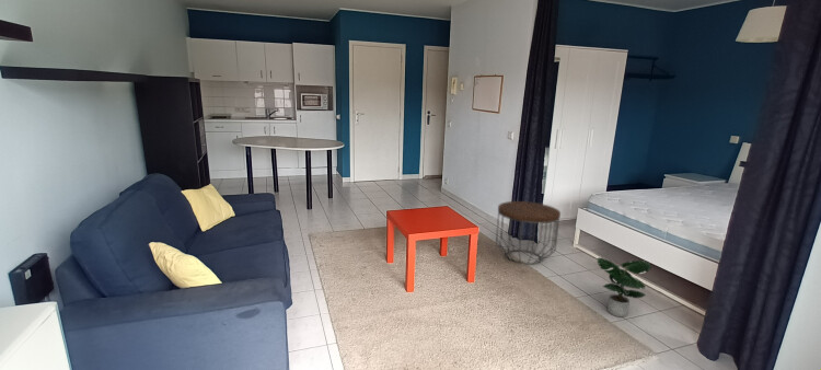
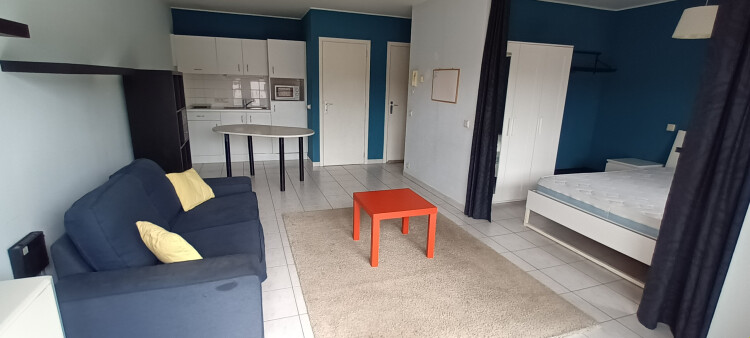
- potted plant (623, 289)
- side table (530, 233)
